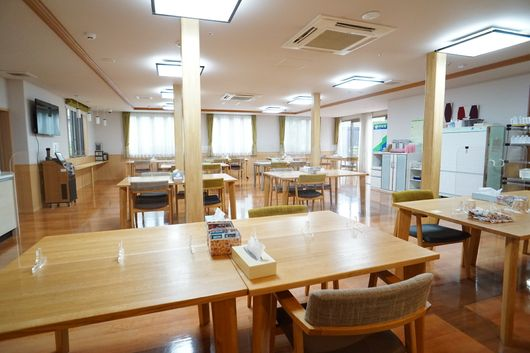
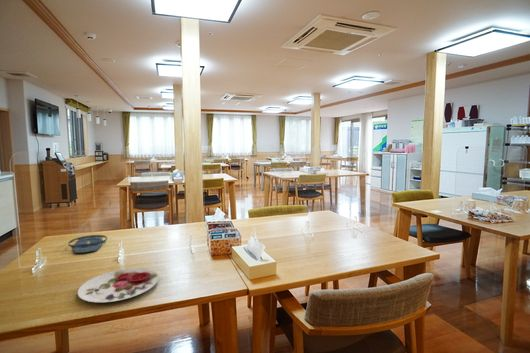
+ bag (87, 236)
+ plate (120, 282)
